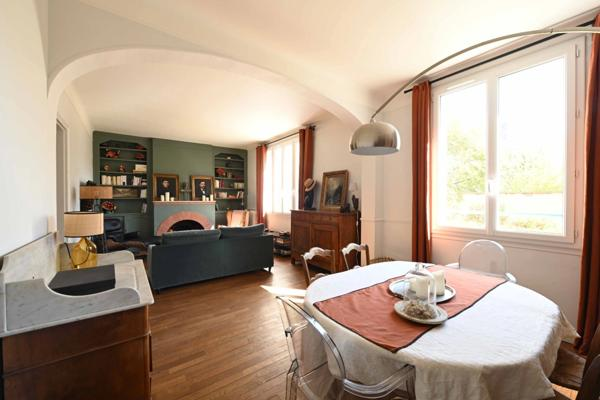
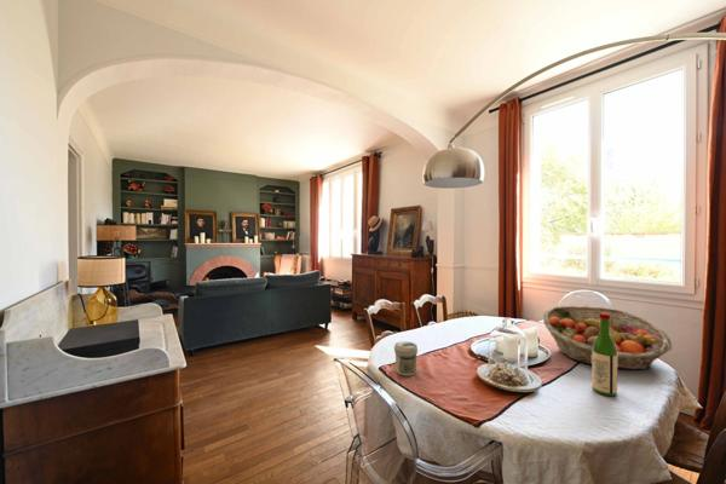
+ wine bottle (604, 352)
+ fruit basket (599, 333)
+ jar (405, 358)
